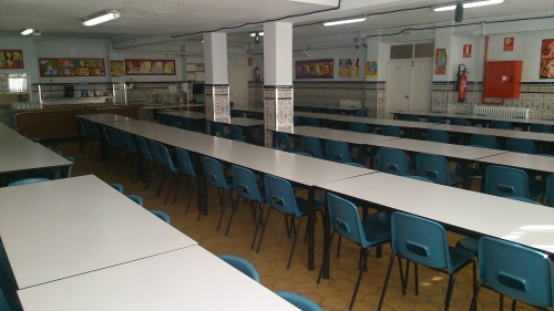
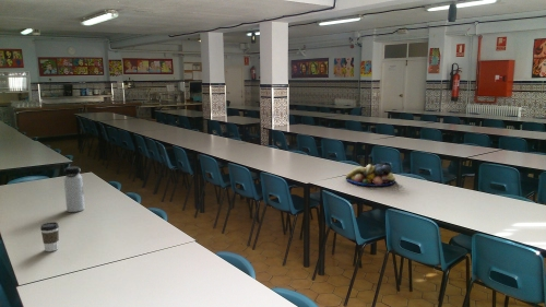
+ fruit bowl (370, 172)
+ coffee cup (50, 236)
+ water bottle (73, 188)
